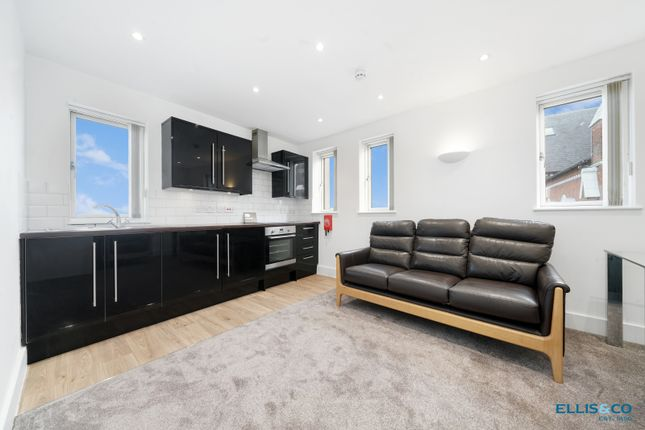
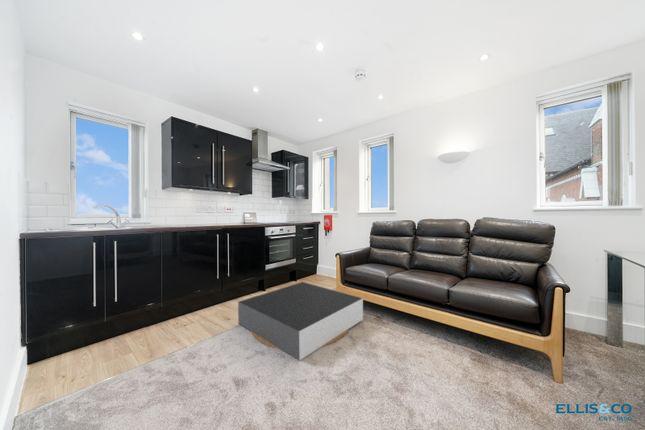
+ coffee table (301, 309)
